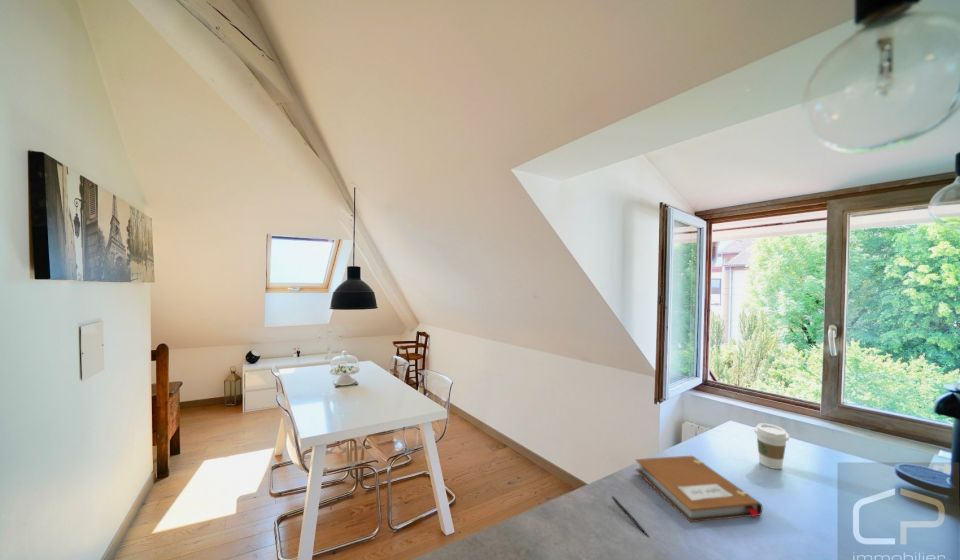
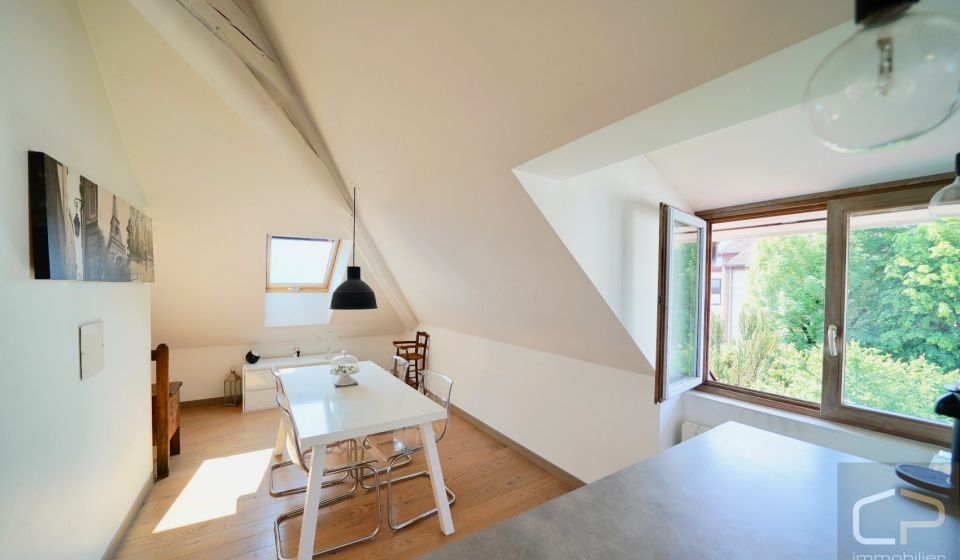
- notebook (694, 486)
- coffee cup (771, 446)
- pen (629, 515)
